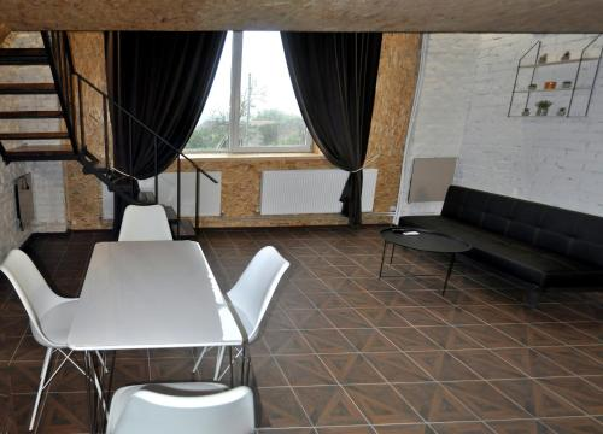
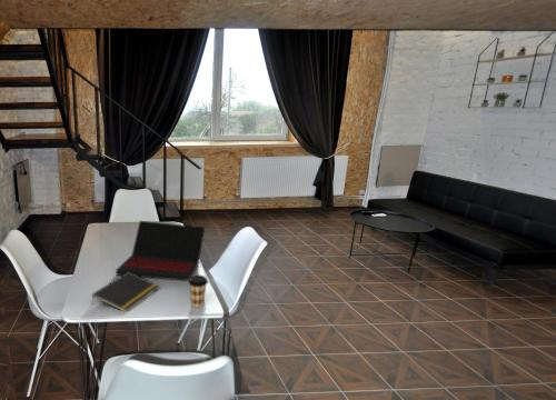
+ notepad (127, 290)
+ coffee cup (197, 291)
+ laptop (162, 249)
